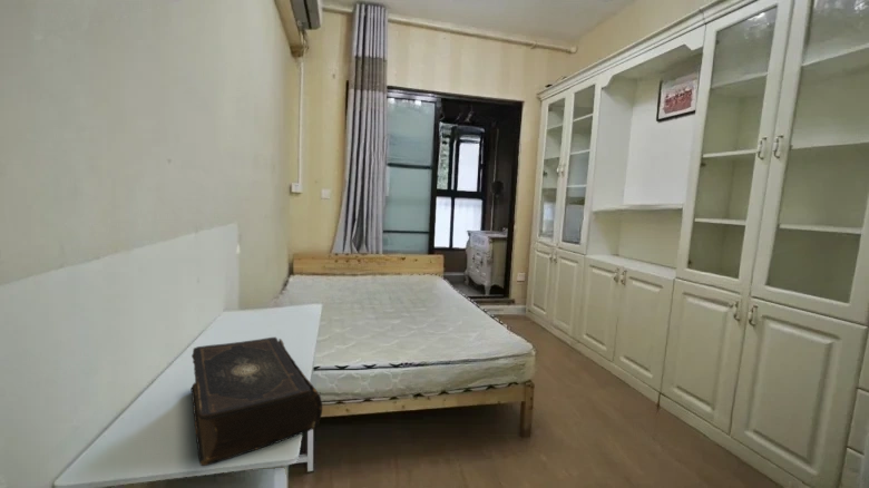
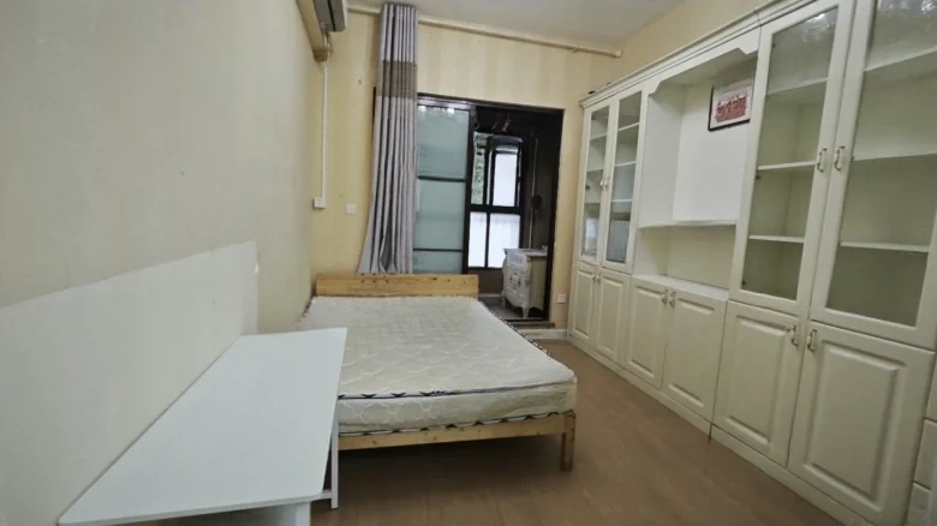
- book (251, 384)
